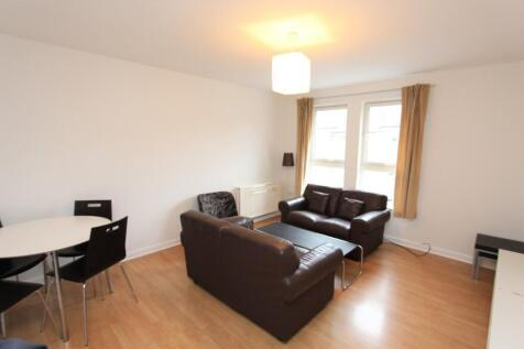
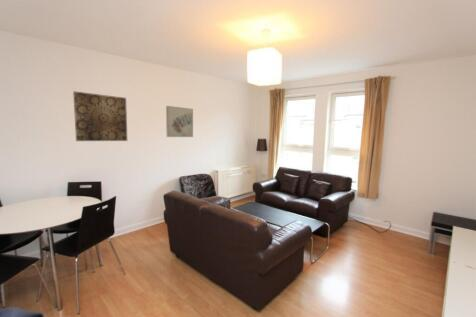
+ wall art (180, 122)
+ wall art (102, 118)
